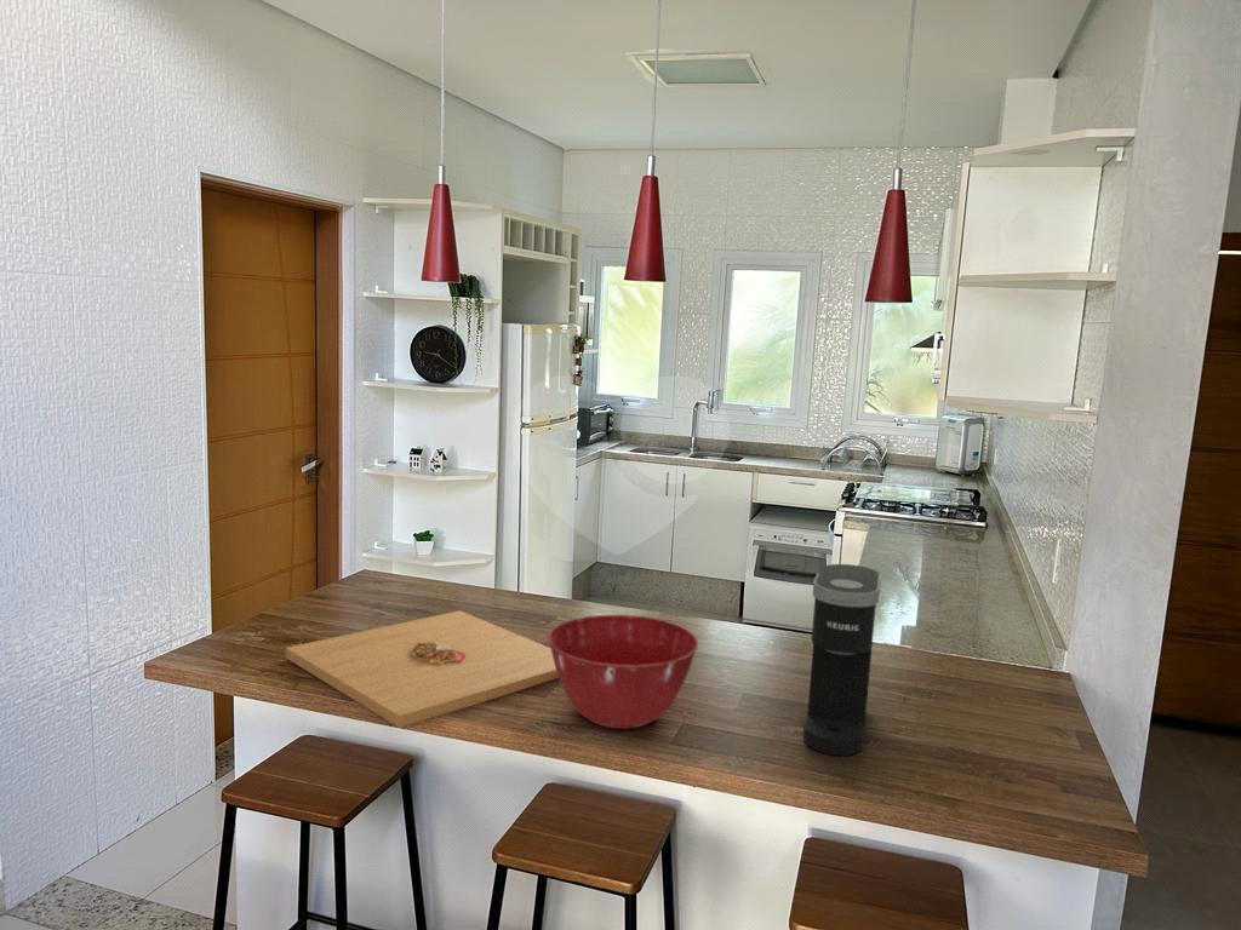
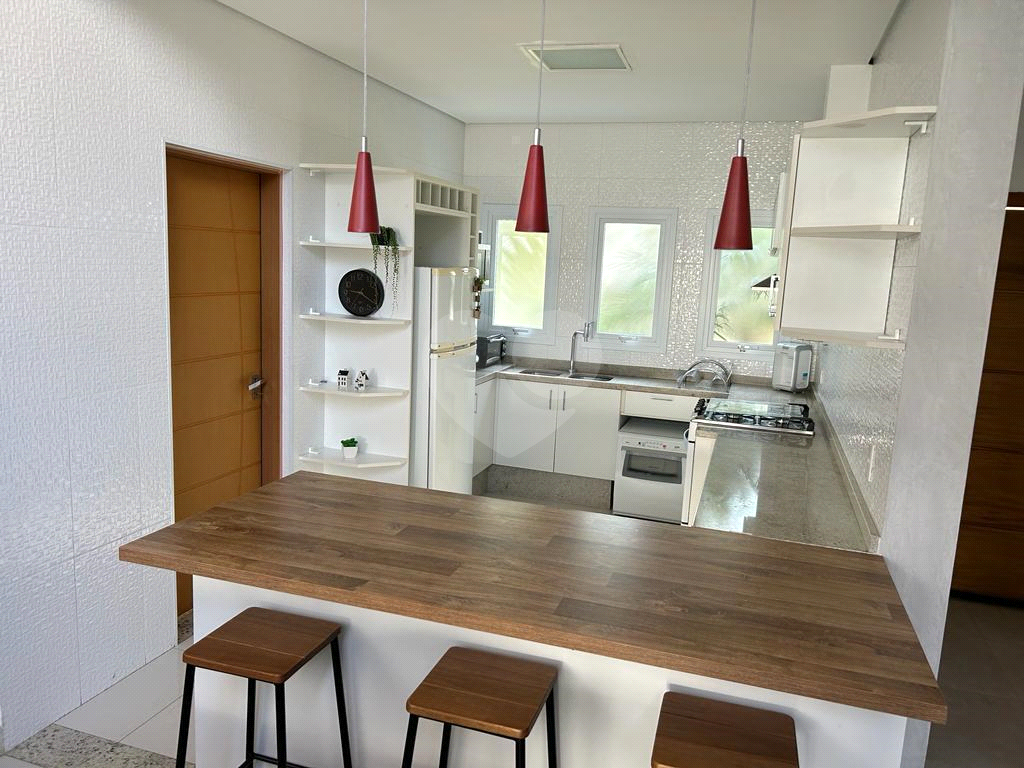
- coffee maker (841, 651)
- mixing bowl (620, 676)
- platter (434, 656)
